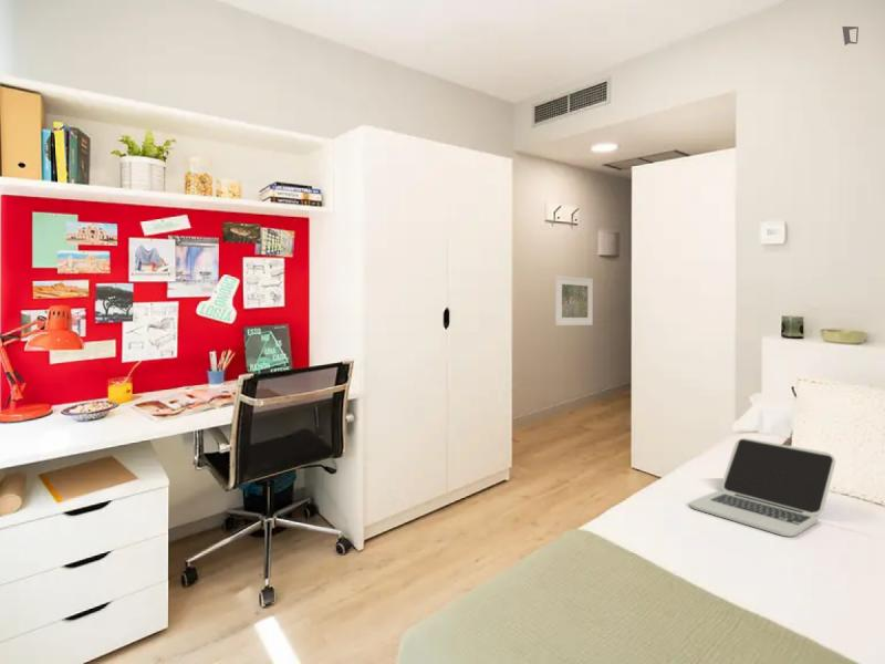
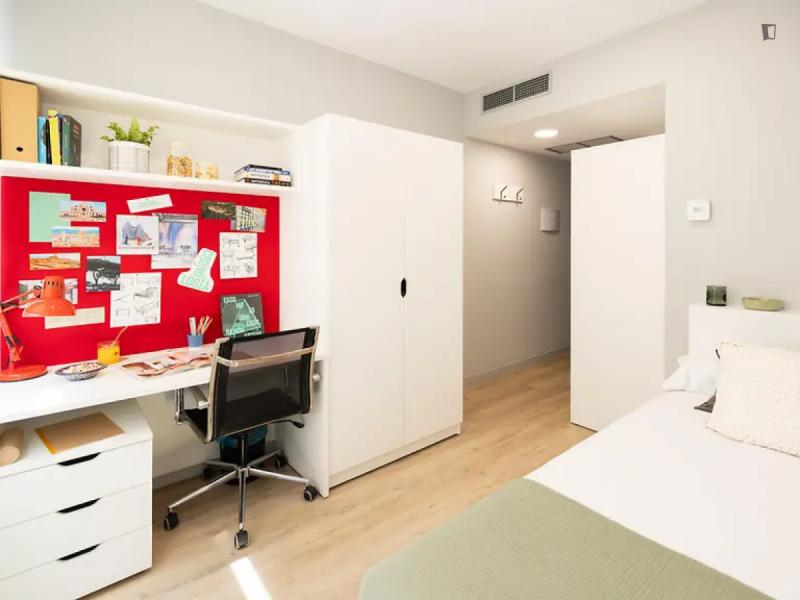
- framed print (574, 301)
- laptop (760, 480)
